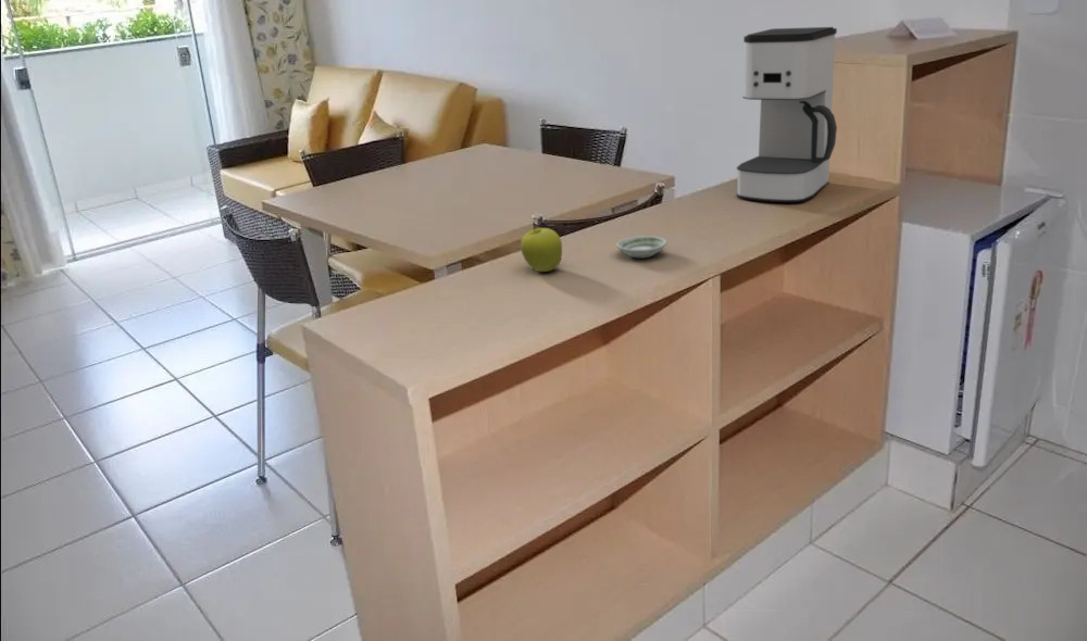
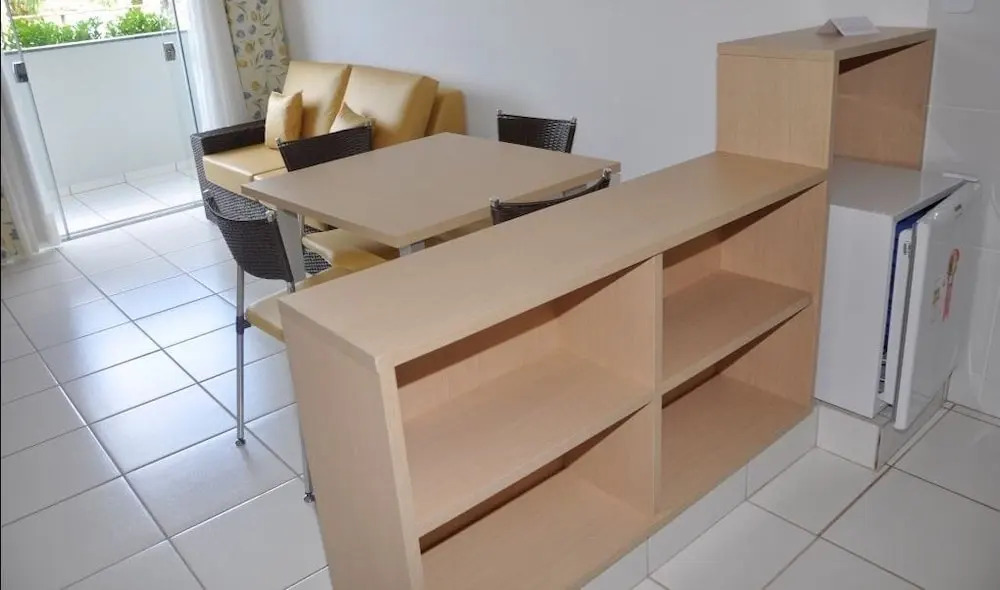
- coffee maker (790, 113)
- saucer (641, 248)
- fruit (541, 249)
